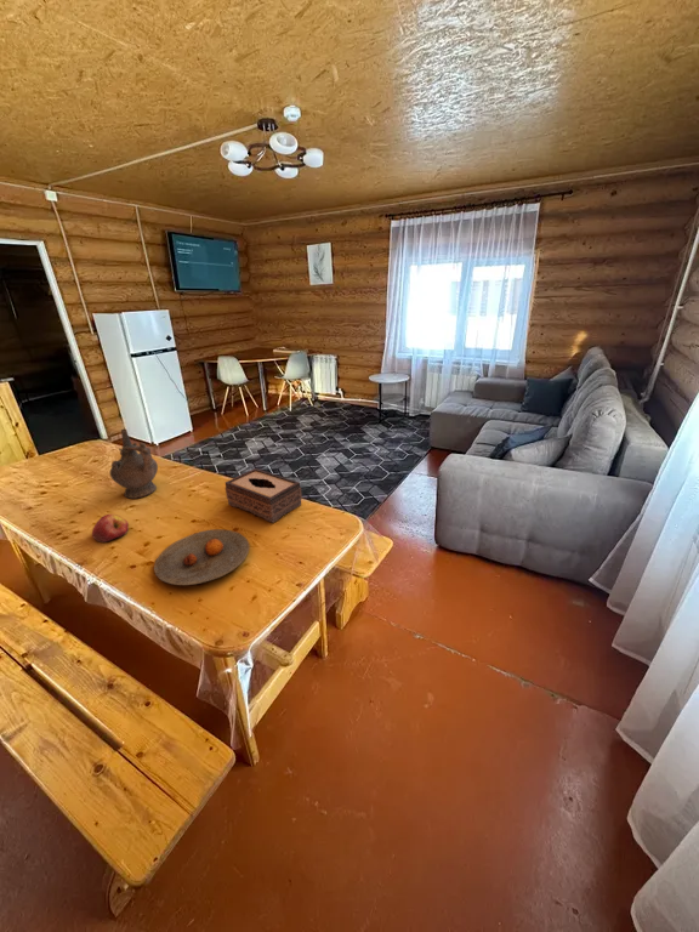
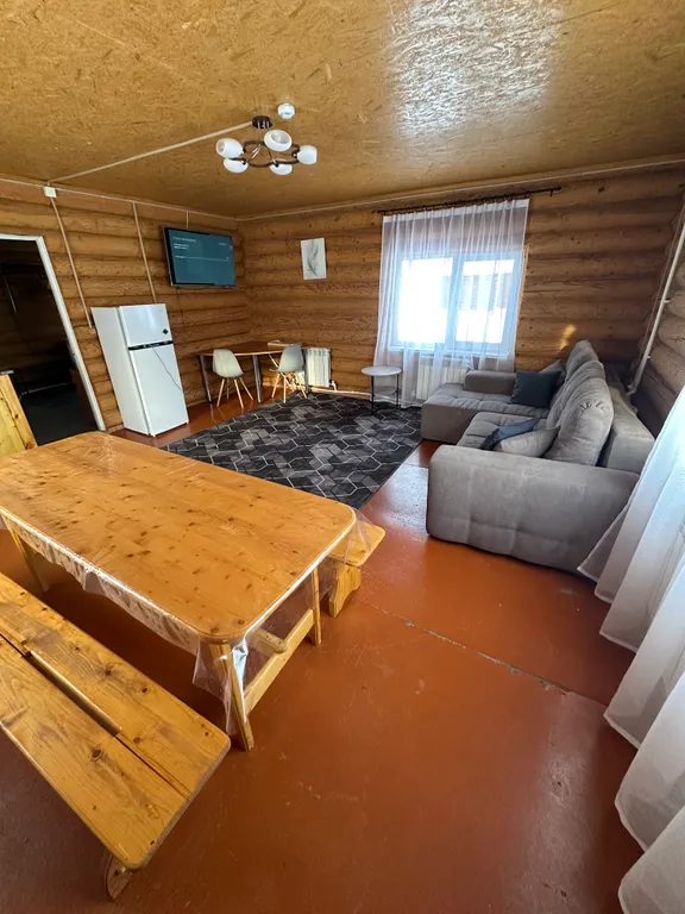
- plate (203, 551)
- ceremonial vessel (133, 461)
- tissue box (263, 493)
- apple (108, 524)
